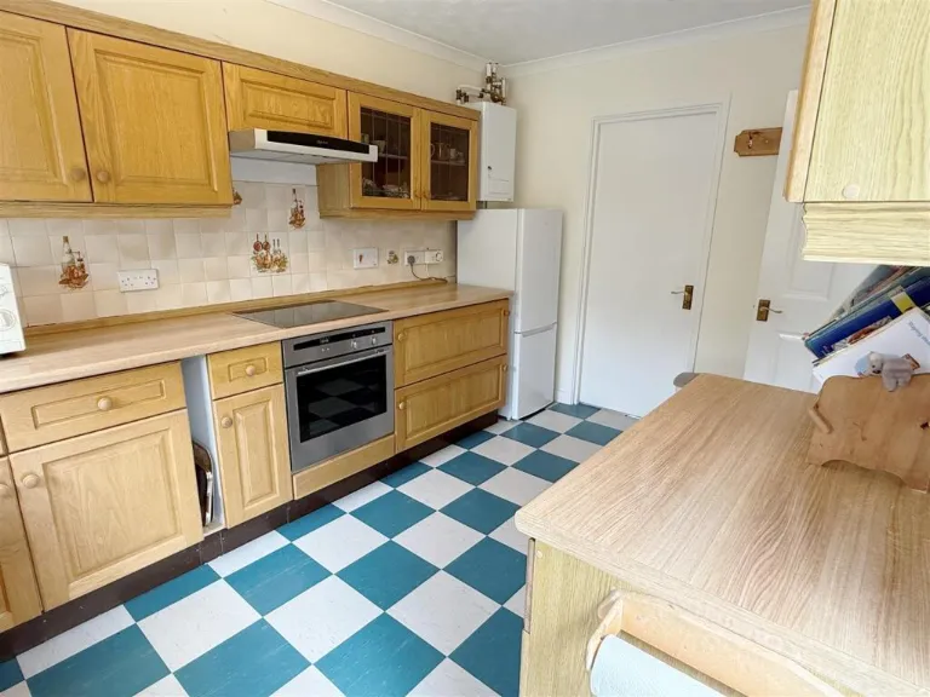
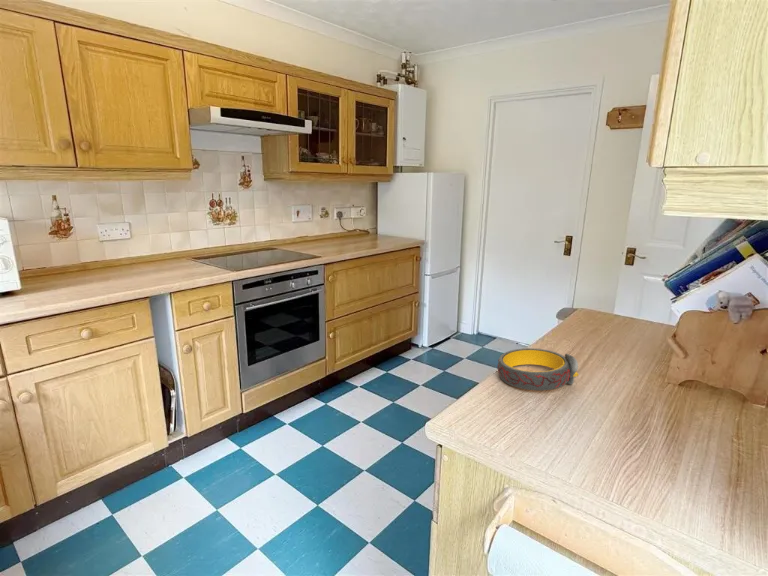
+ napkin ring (536, 364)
